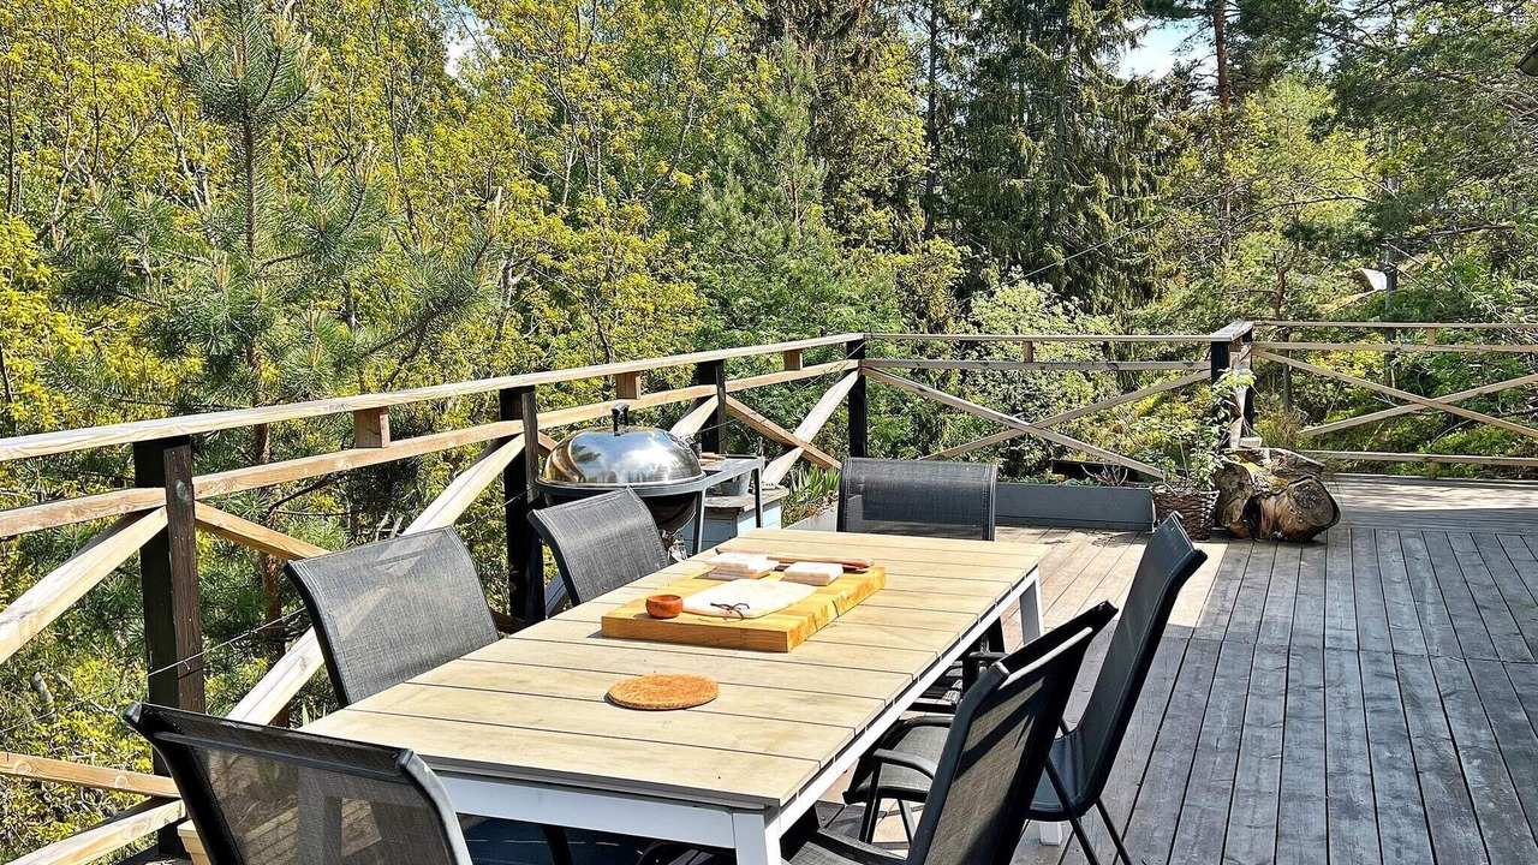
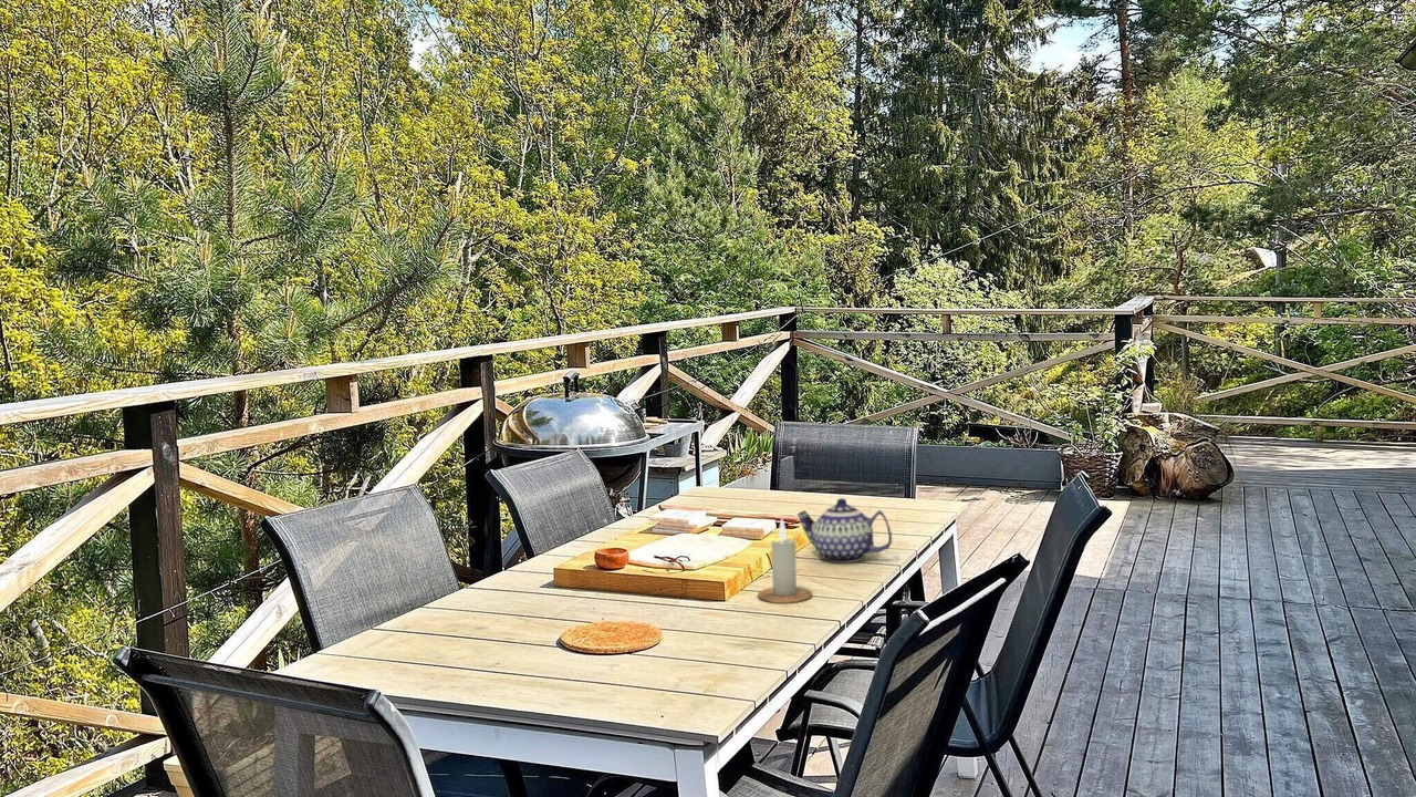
+ candle (783, 557)
+ teapot (843, 528)
